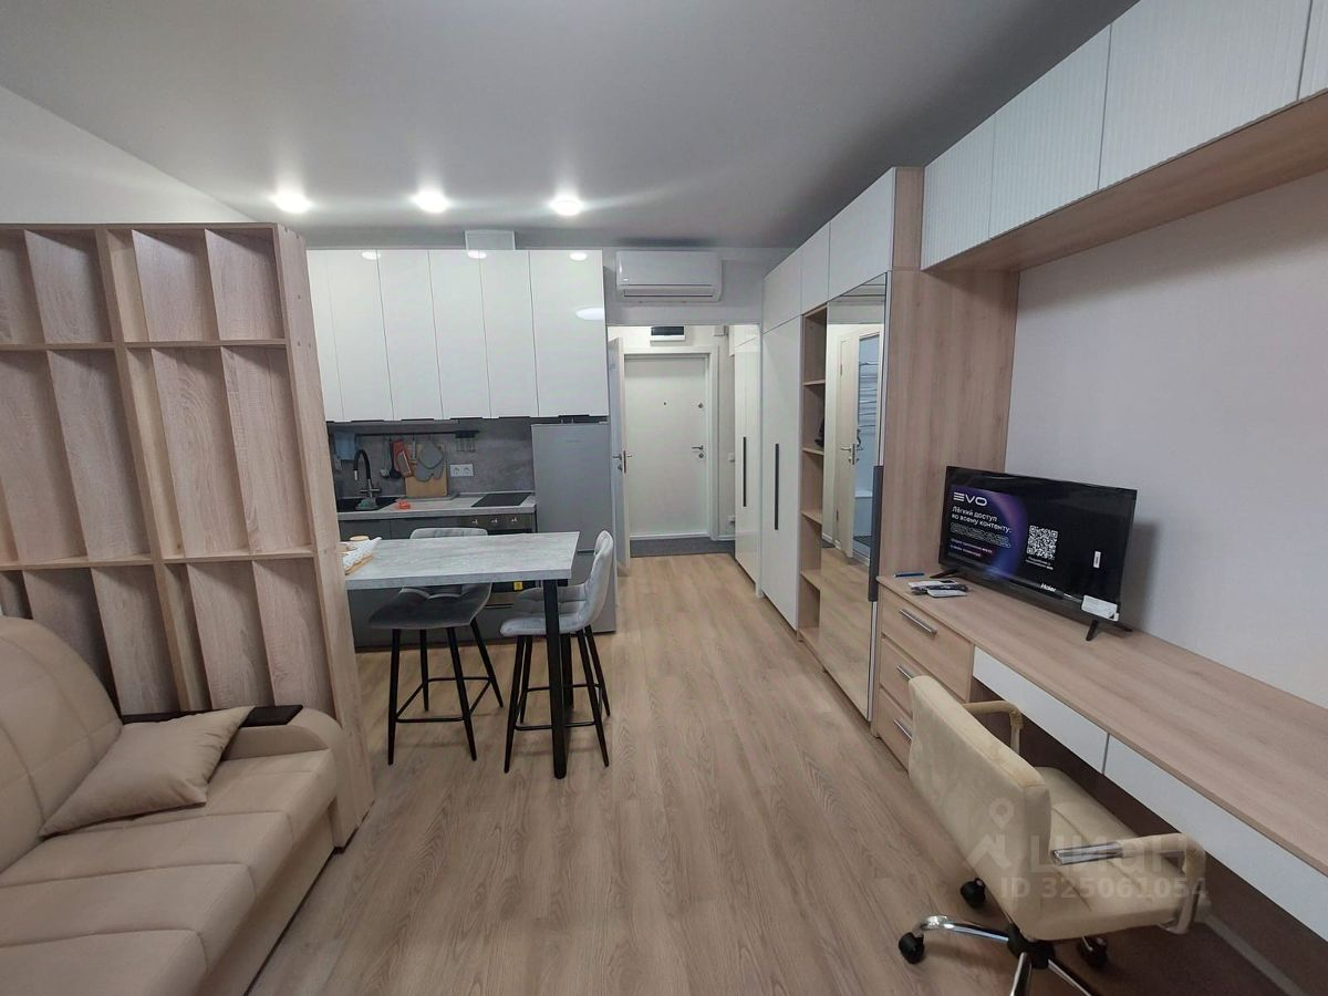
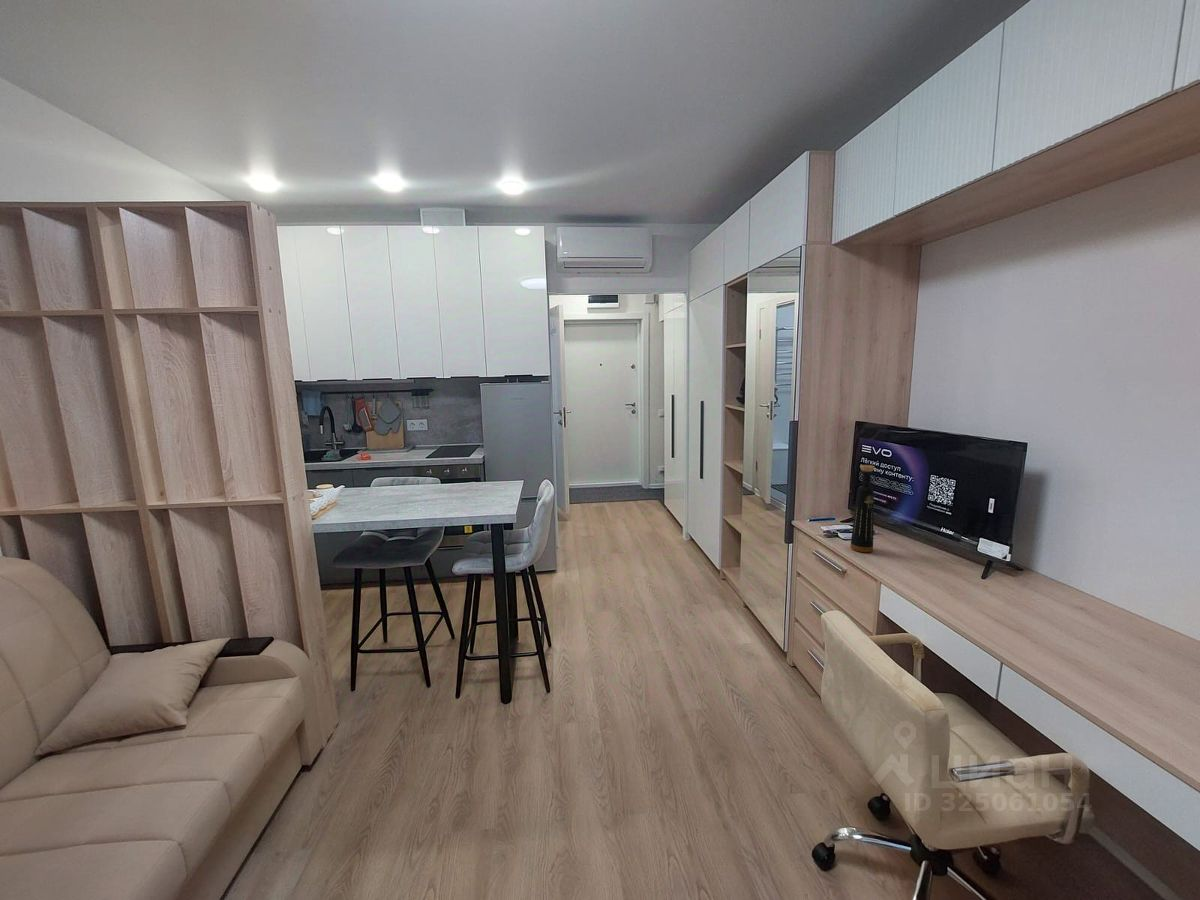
+ bottle (864, 508)
